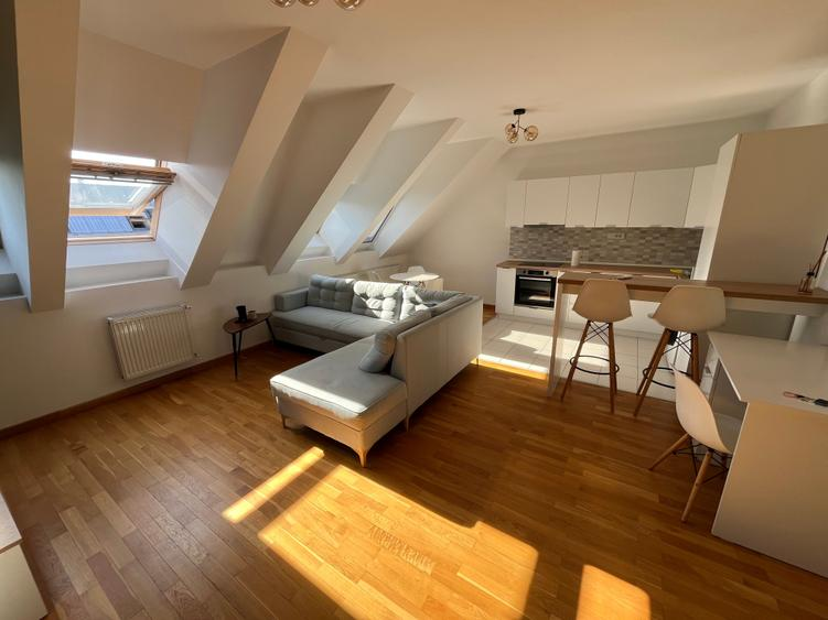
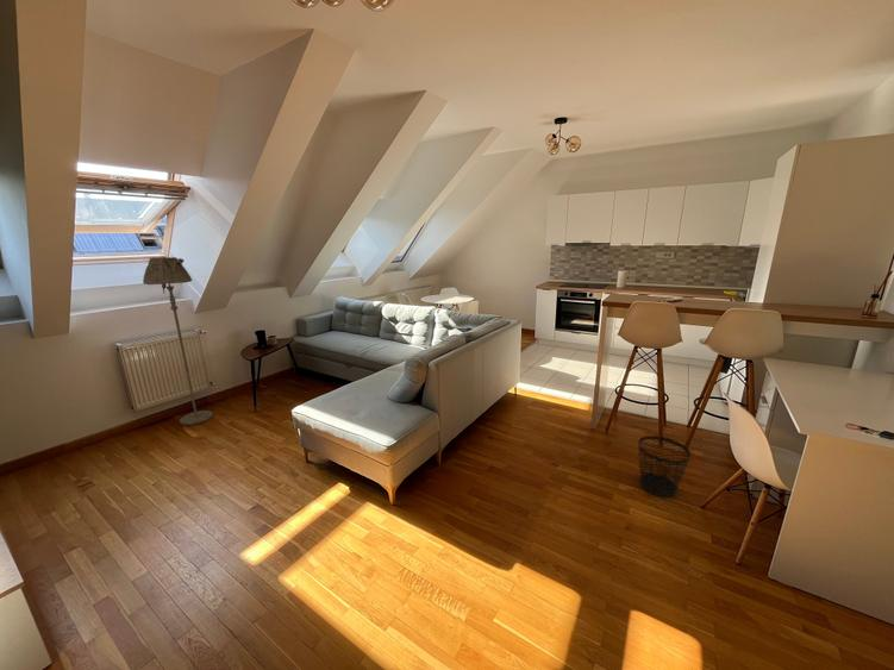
+ wastebasket (661, 467)
+ floor lamp (181, 342)
